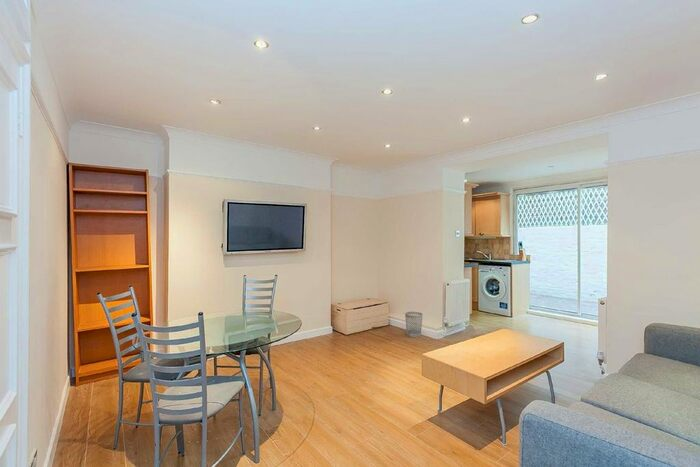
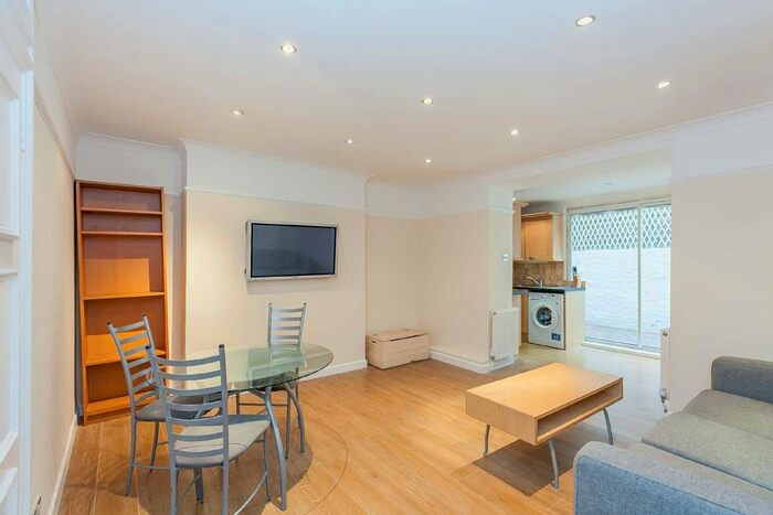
- wastebasket (413, 324)
